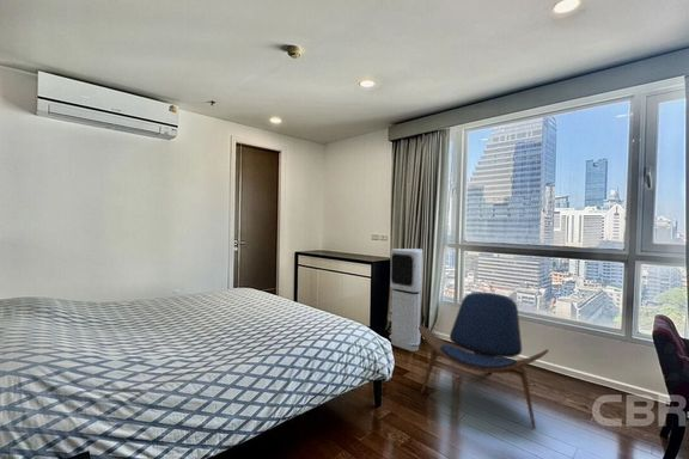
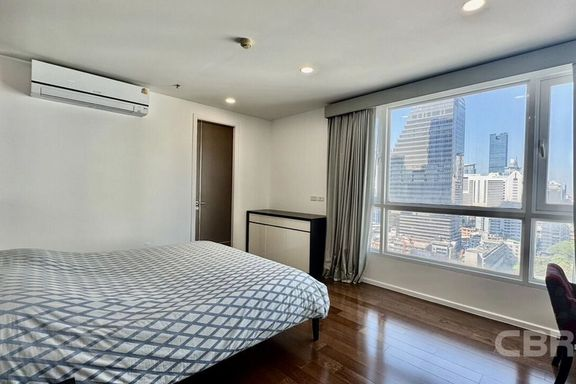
- lounge chair (482, 345)
- air purifier (410, 296)
